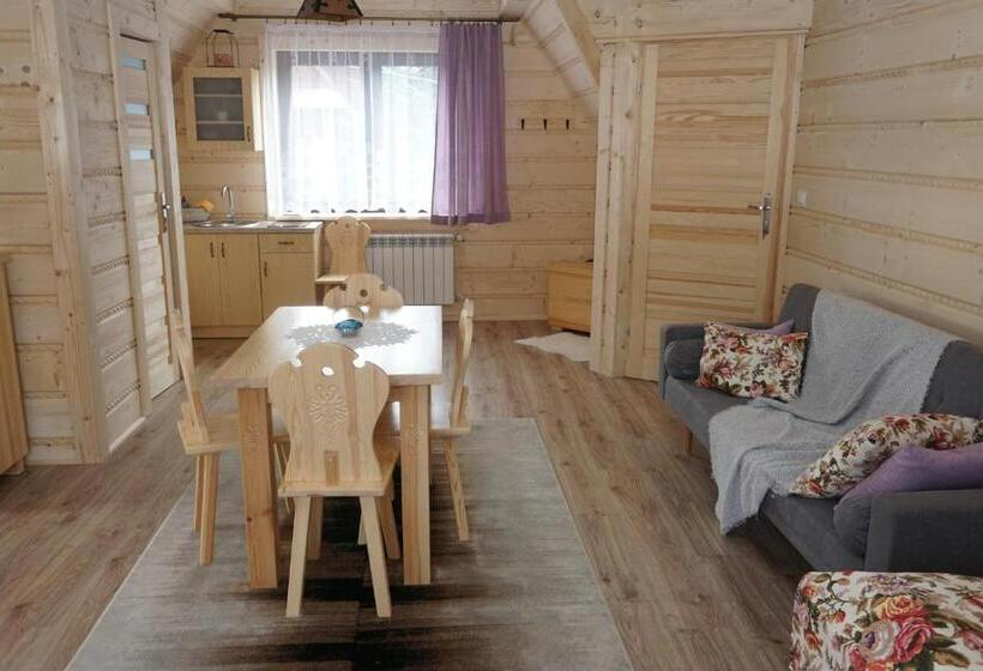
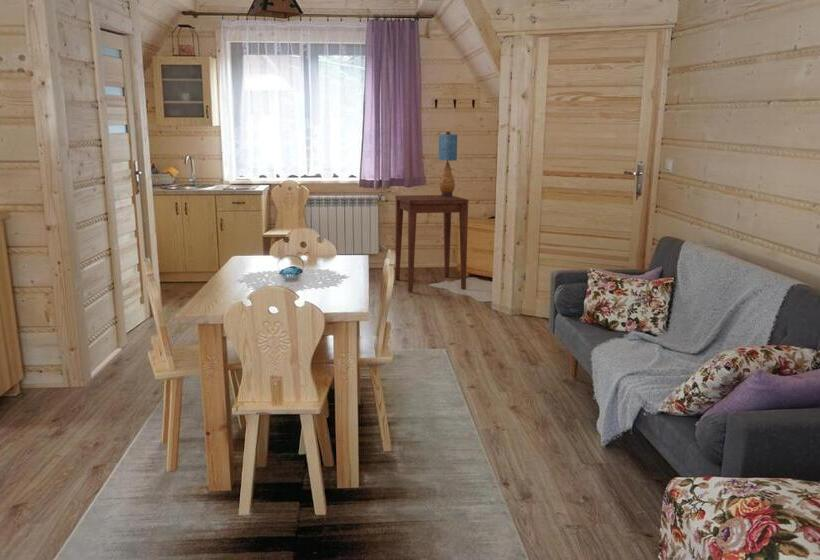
+ side table (444, 241)
+ table lamp (447, 164)
